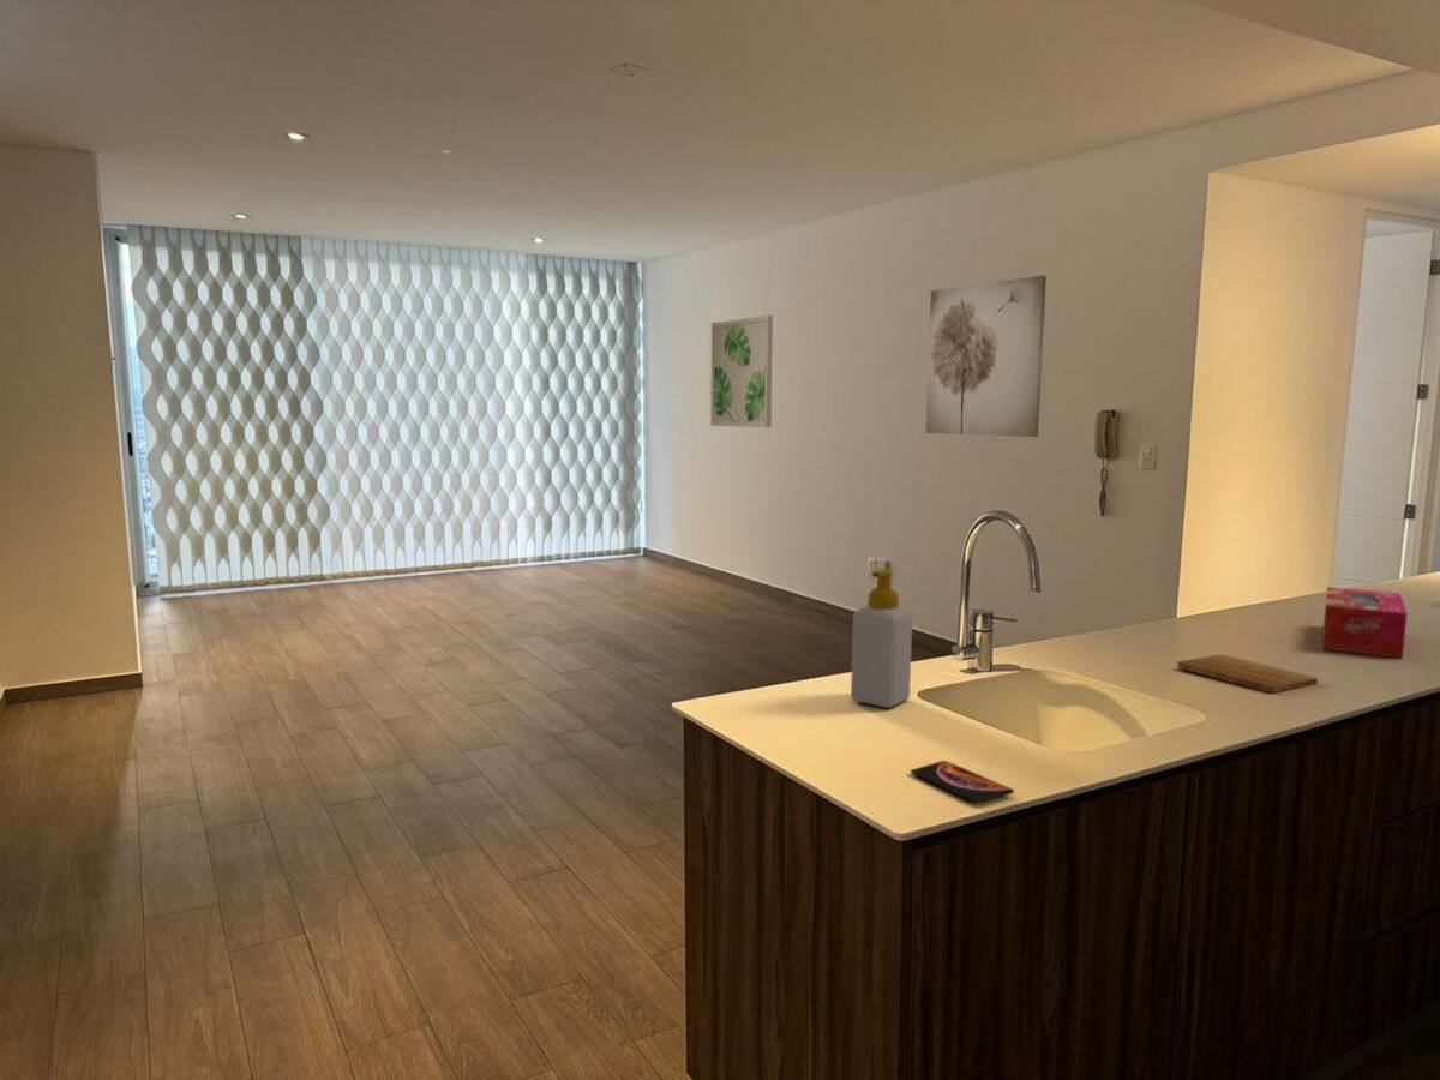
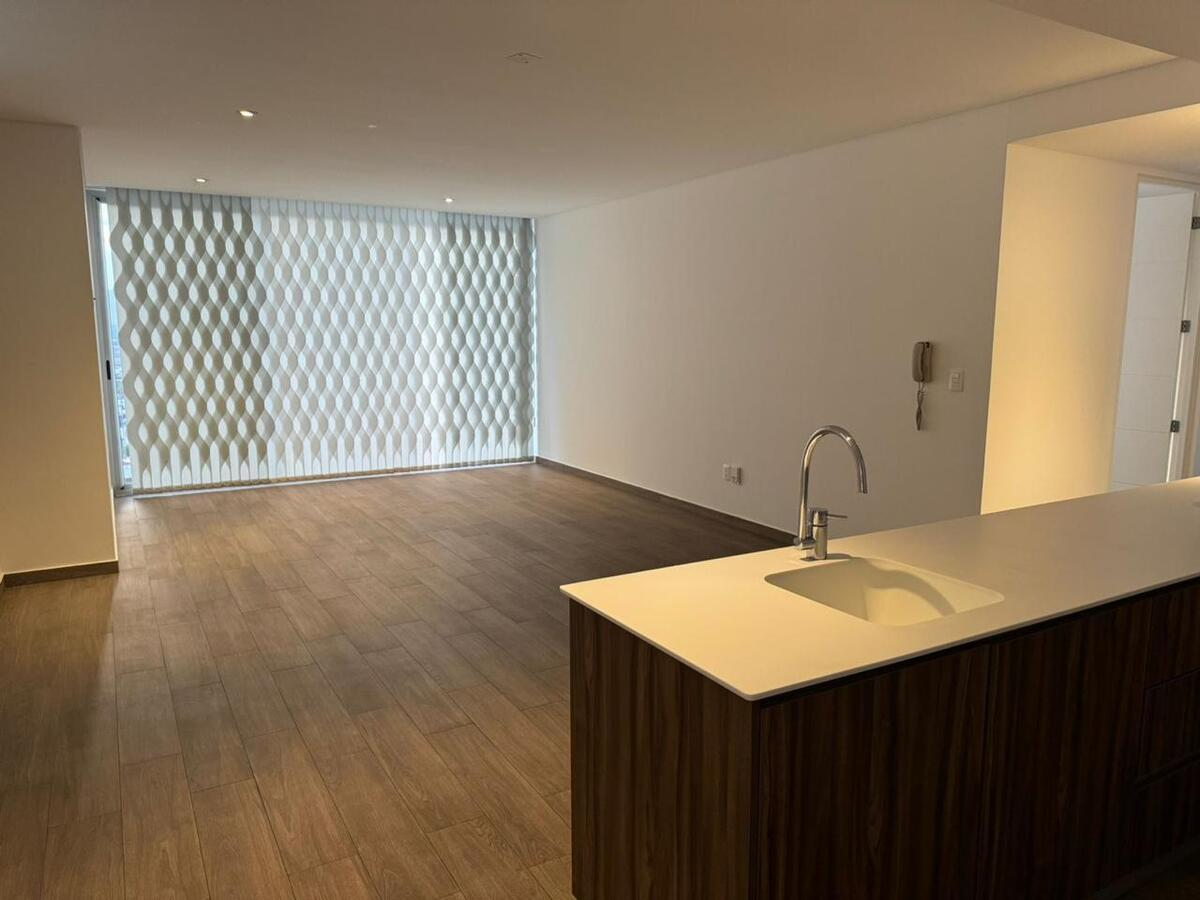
- cutting board (1244, 672)
- smartphone (960, 780)
- wall art (982, 360)
- wall art (739, 373)
- soap bottle (882, 635)
- tissue box (1362, 619)
